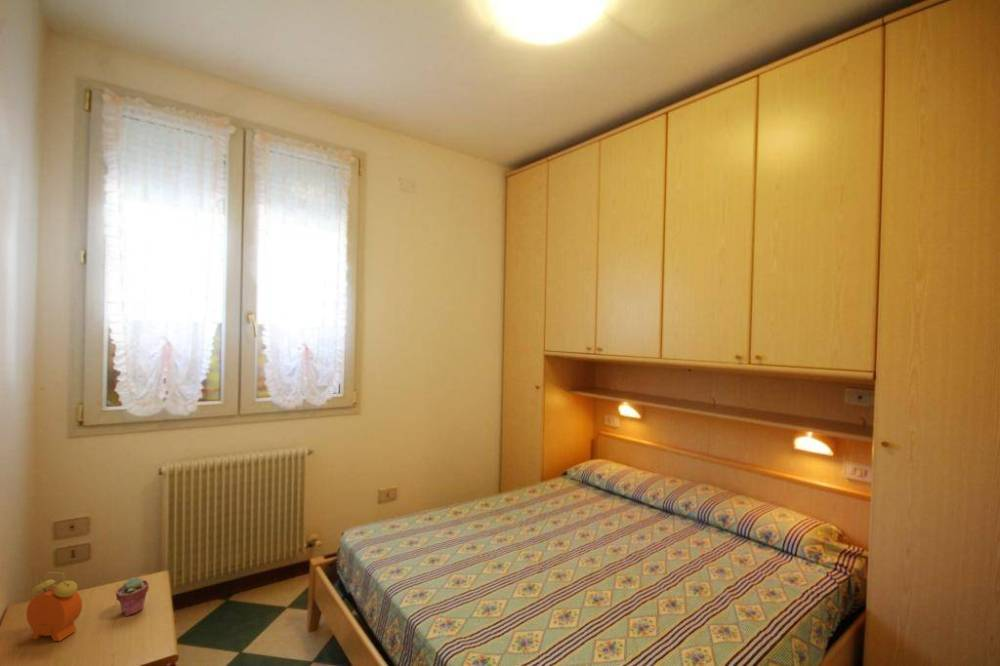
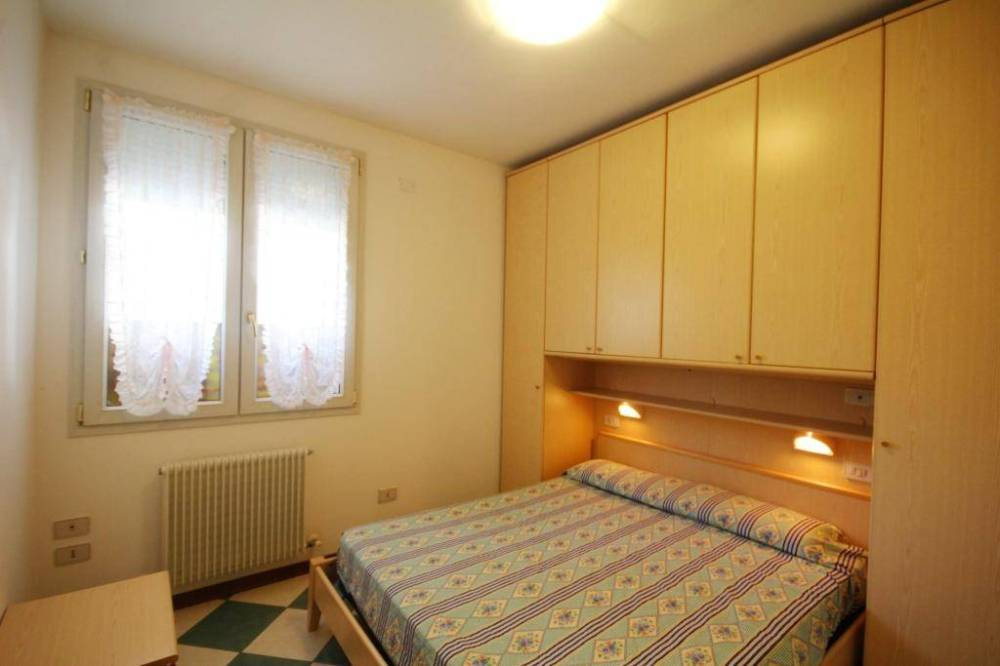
- potted succulent (132, 593)
- alarm clock (55, 603)
